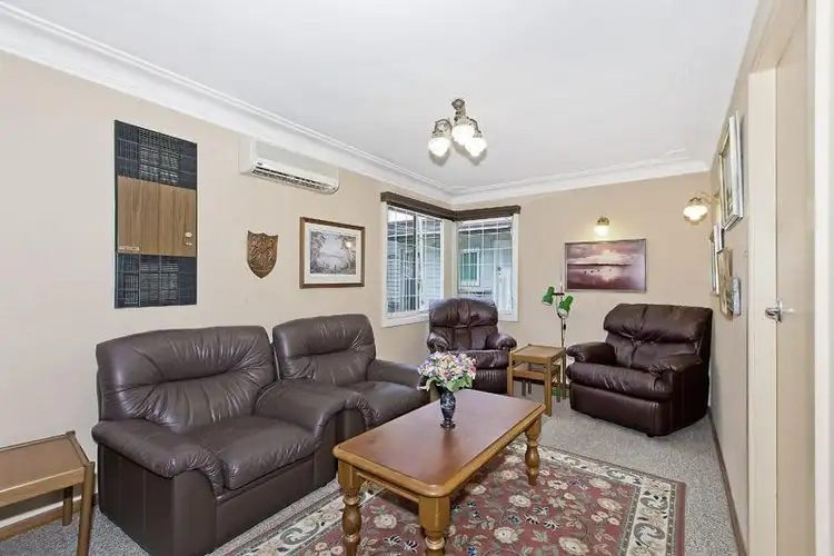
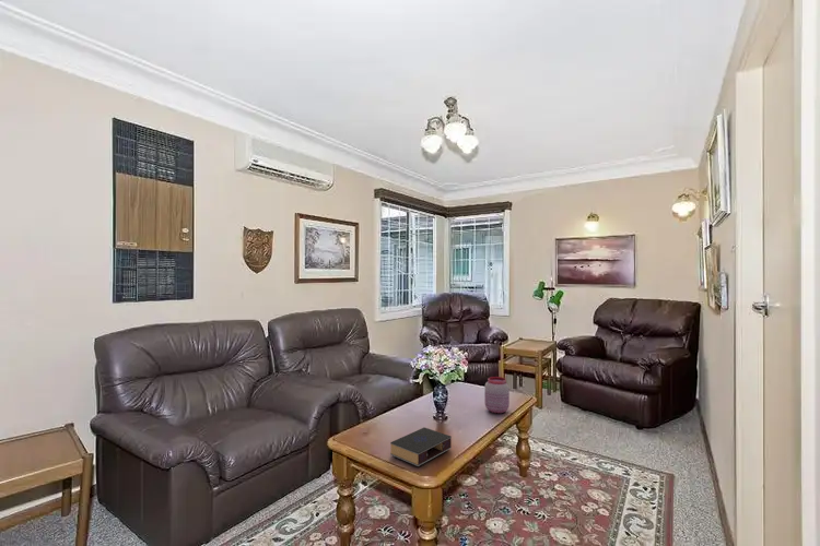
+ jar (496, 394)
+ book (421, 446)
